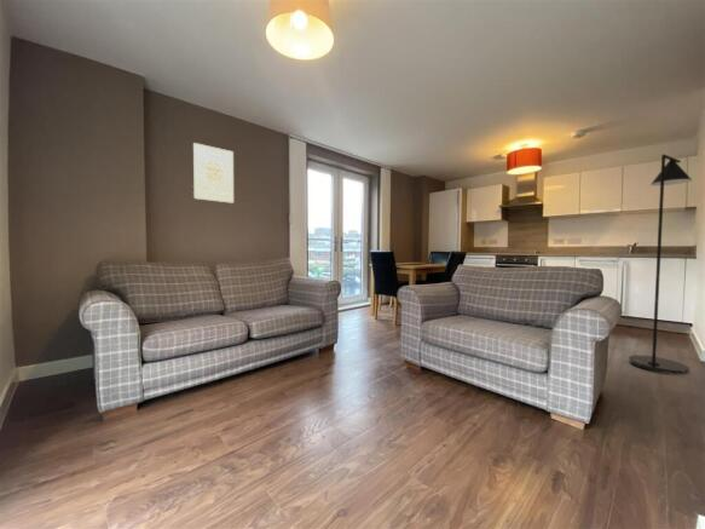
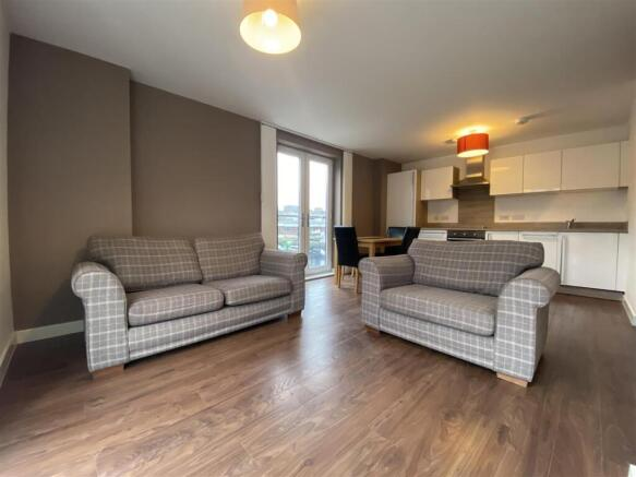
- wall art (214, 173)
- floor lamp (659, 263)
